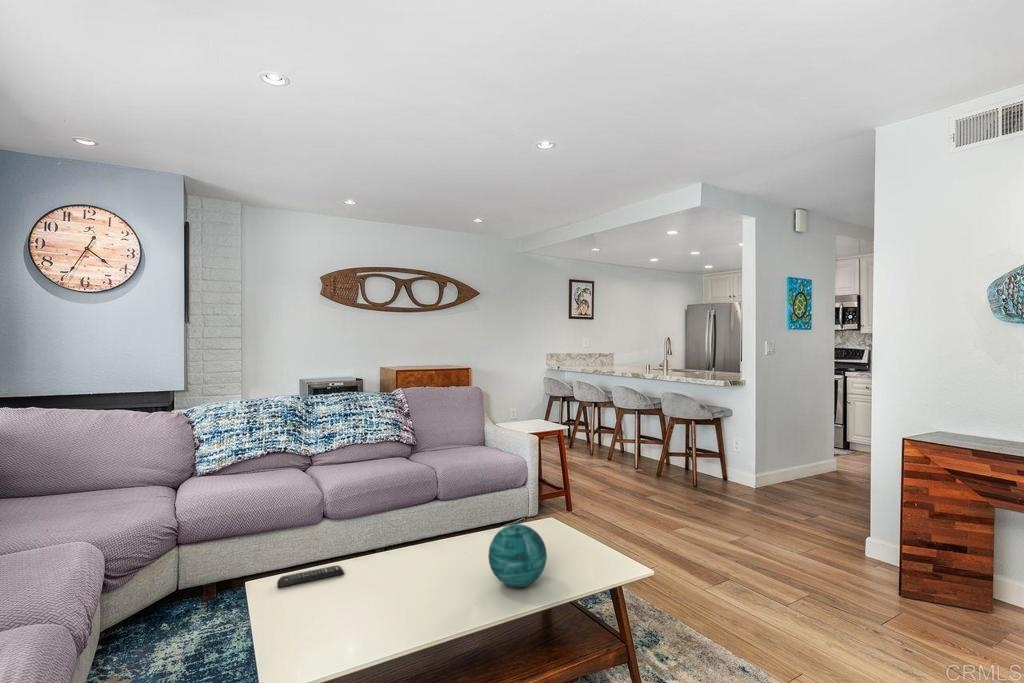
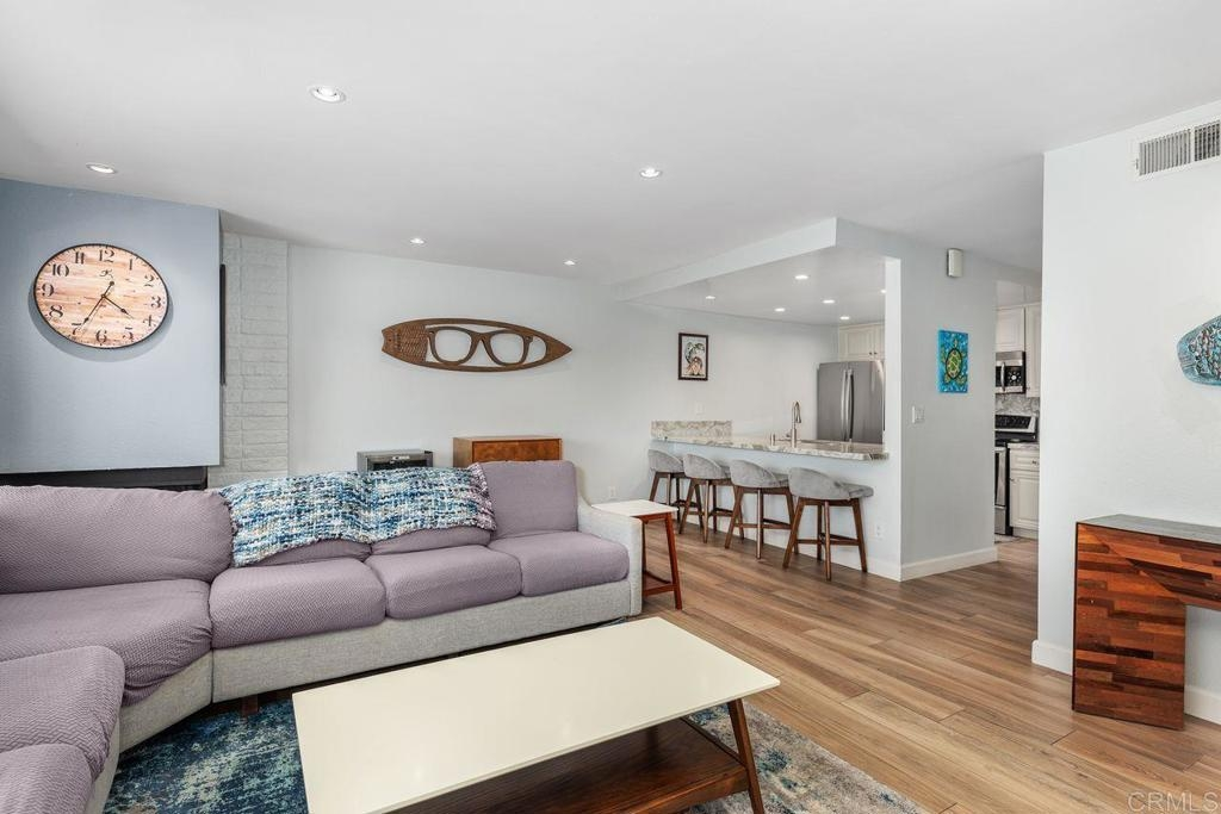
- decorative orb (517, 555)
- remote control (311, 576)
